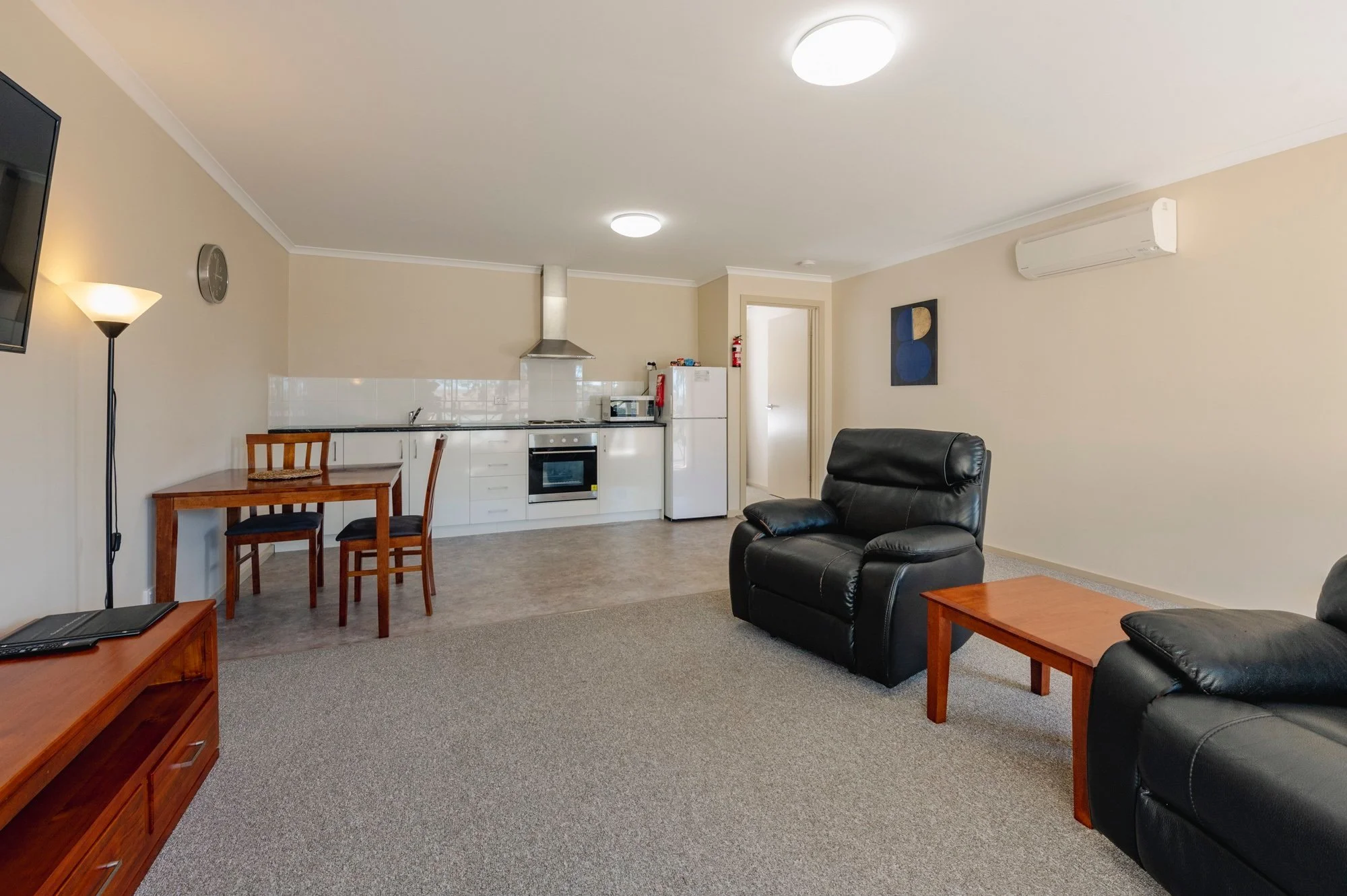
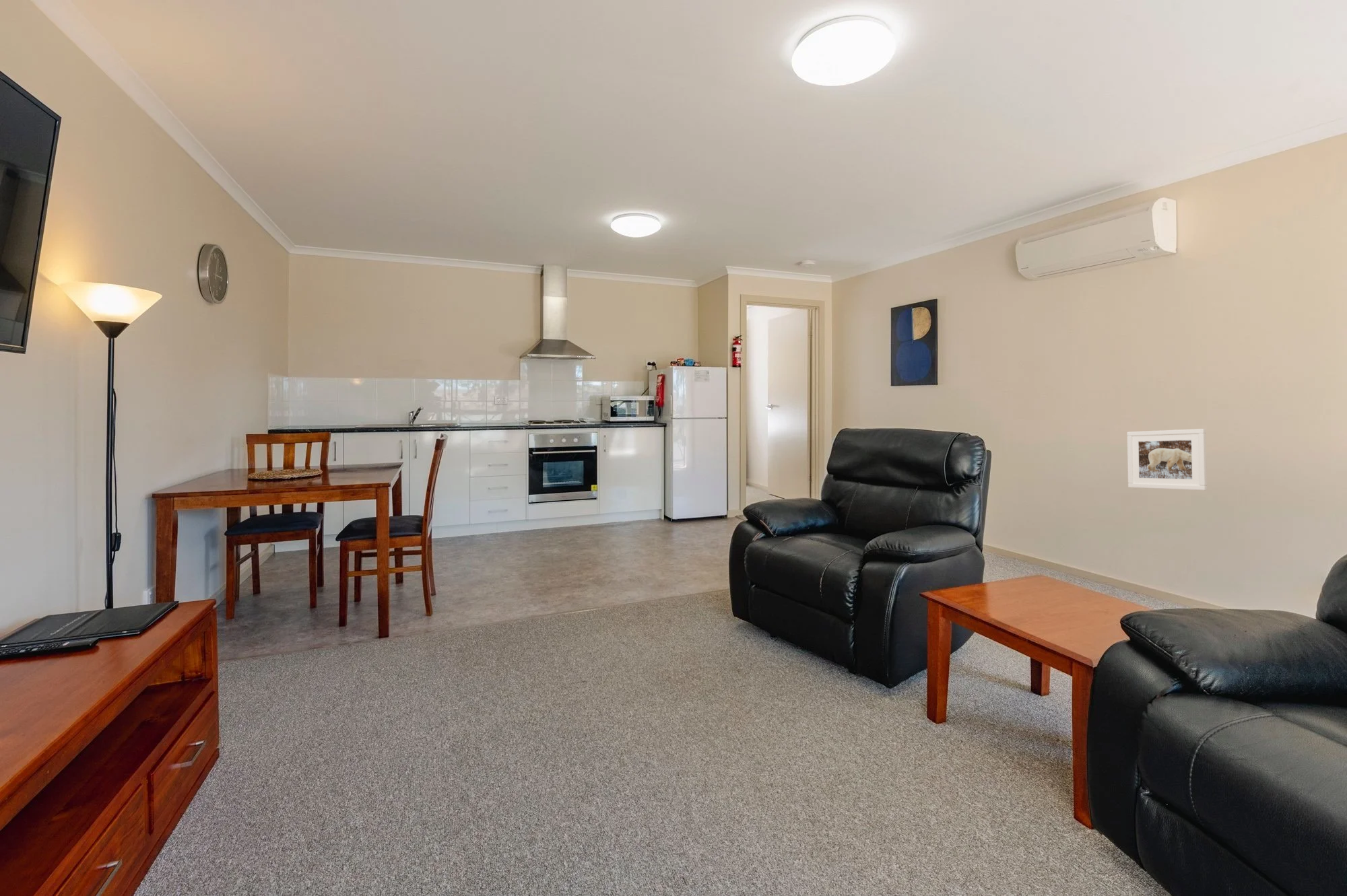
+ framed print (1164, 459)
